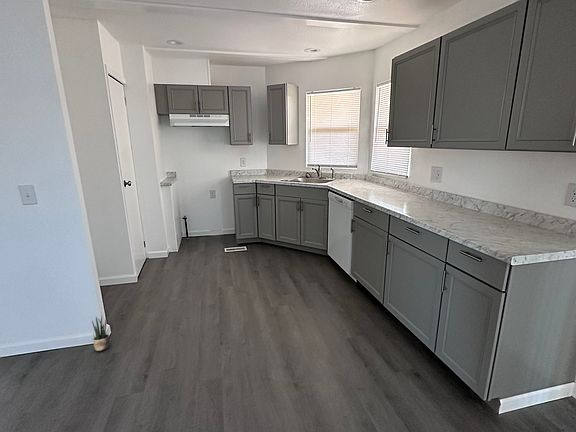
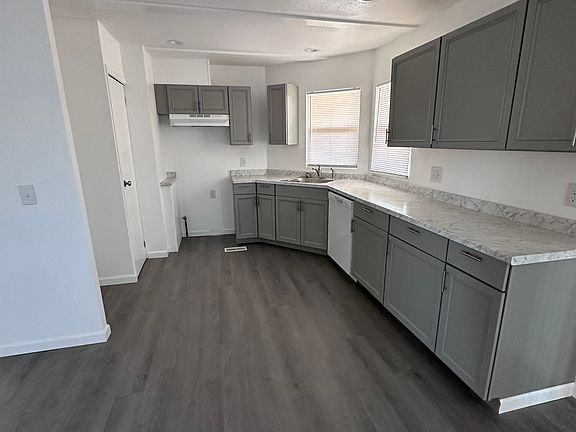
- potted plant (100, 331)
